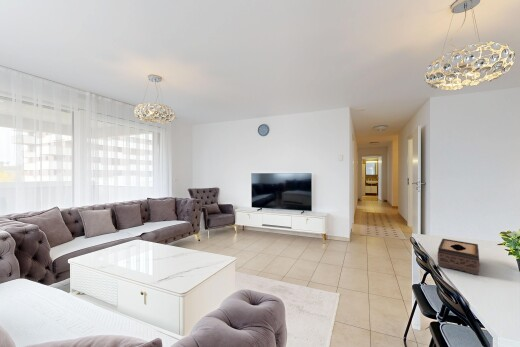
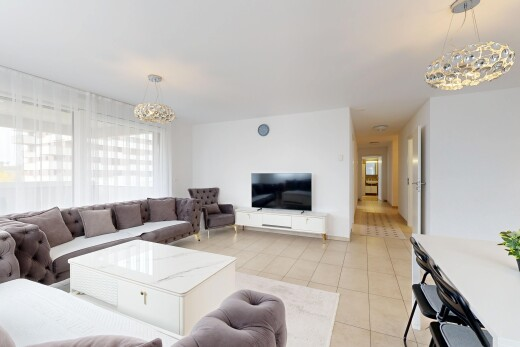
- tissue box (458, 254)
